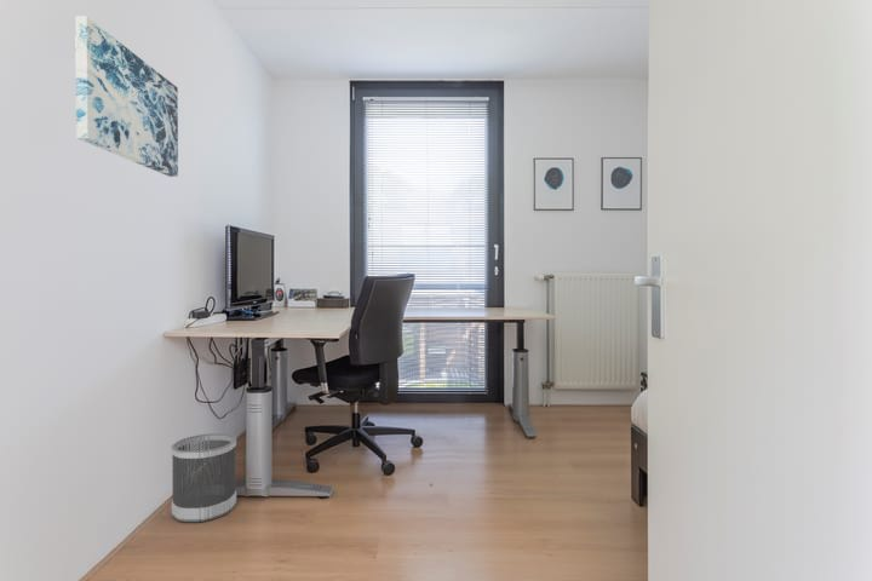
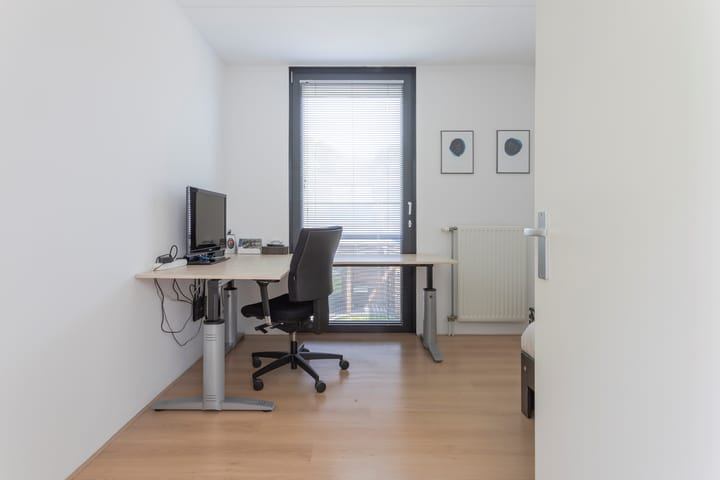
- wall art (133, 109)
- wastebasket (205, 474)
